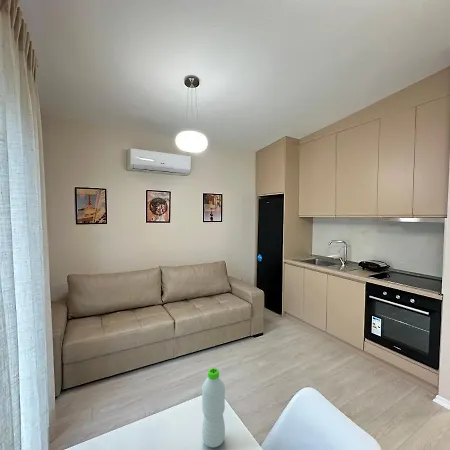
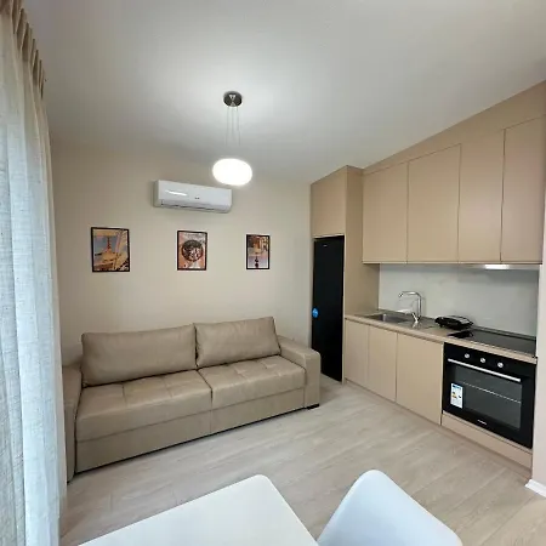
- water bottle (213, 405)
